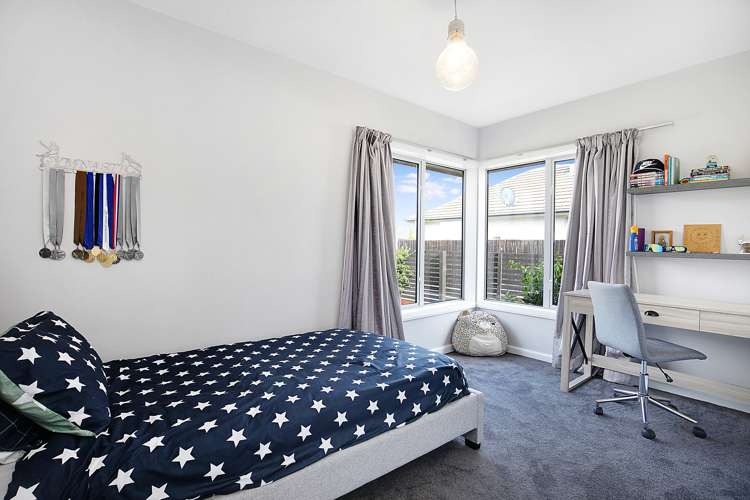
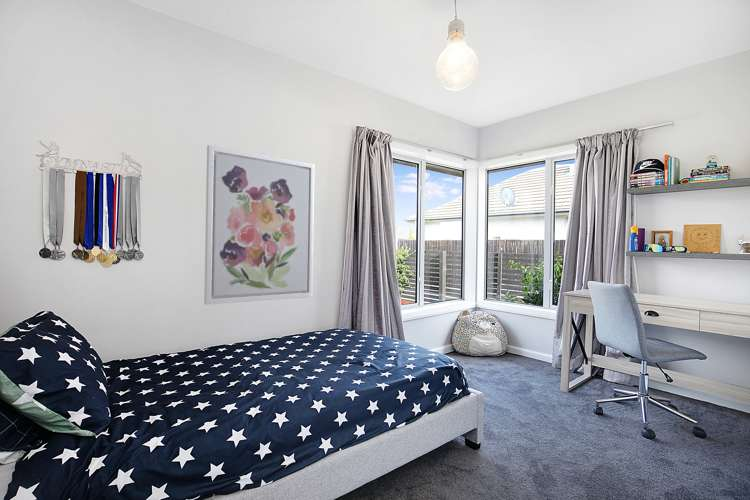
+ wall art (264, 228)
